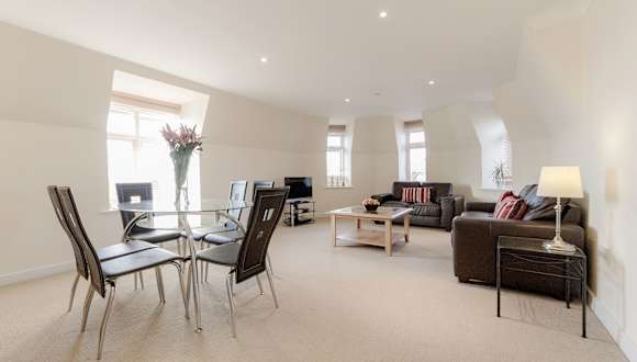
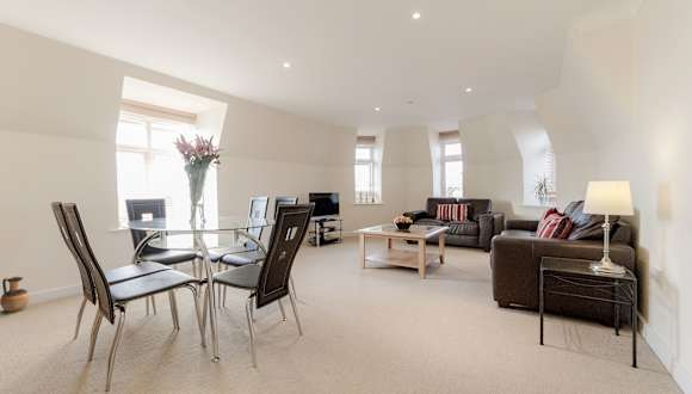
+ ceramic jug (14, 293)
